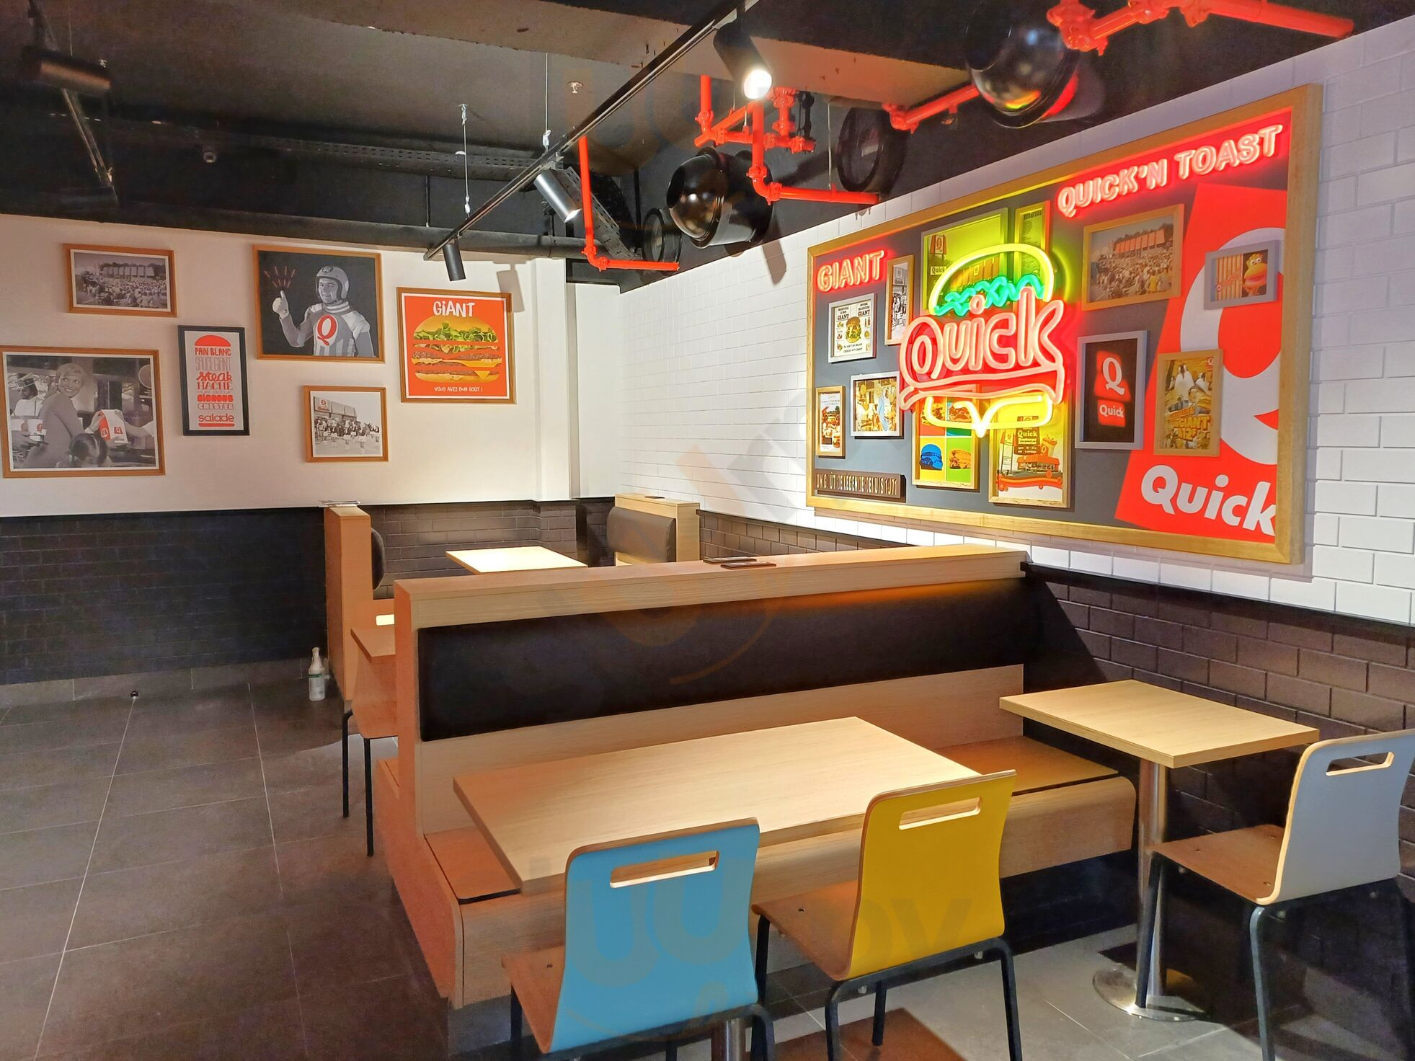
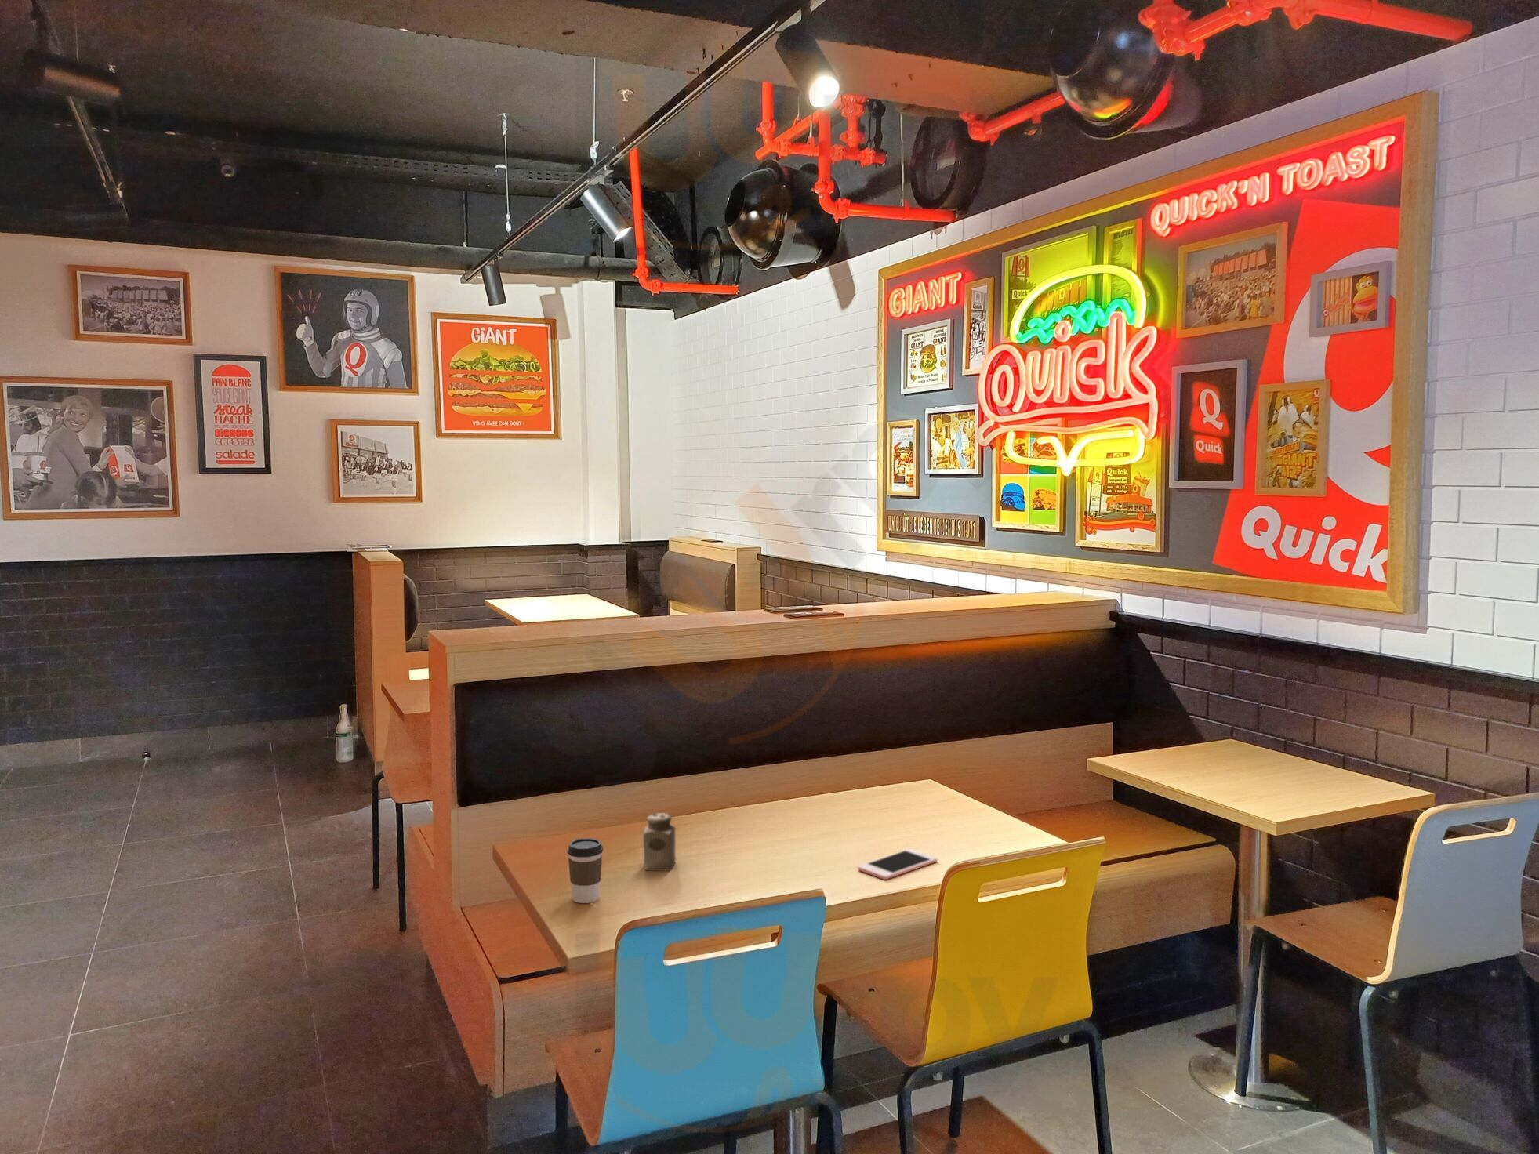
+ coffee cup (585, 870)
+ cell phone (898, 863)
+ salt shaker (659, 840)
